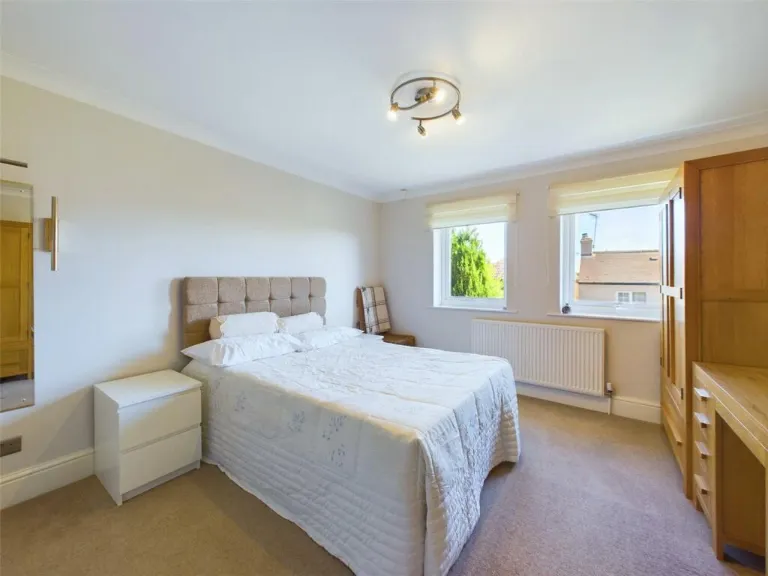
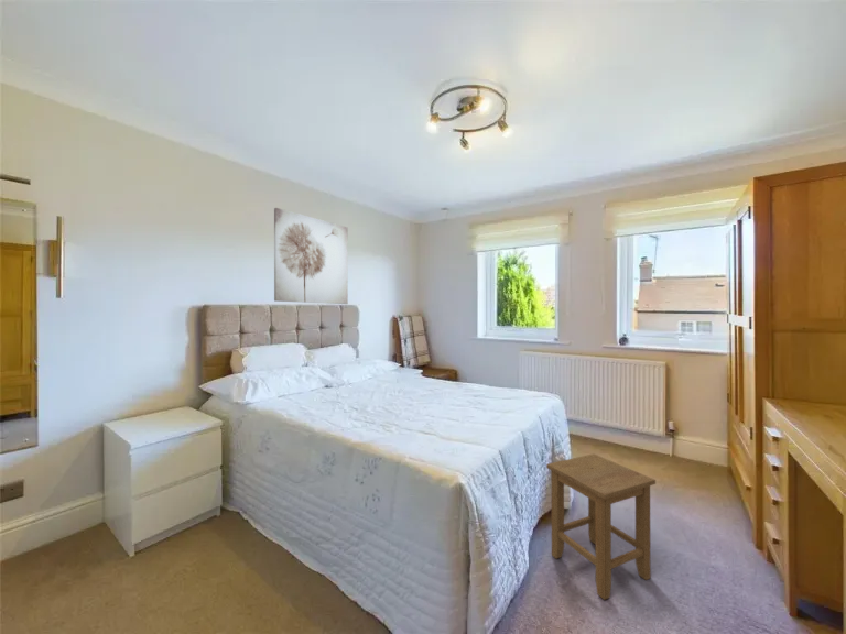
+ wall art (314, 260)
+ stool (598, 518)
